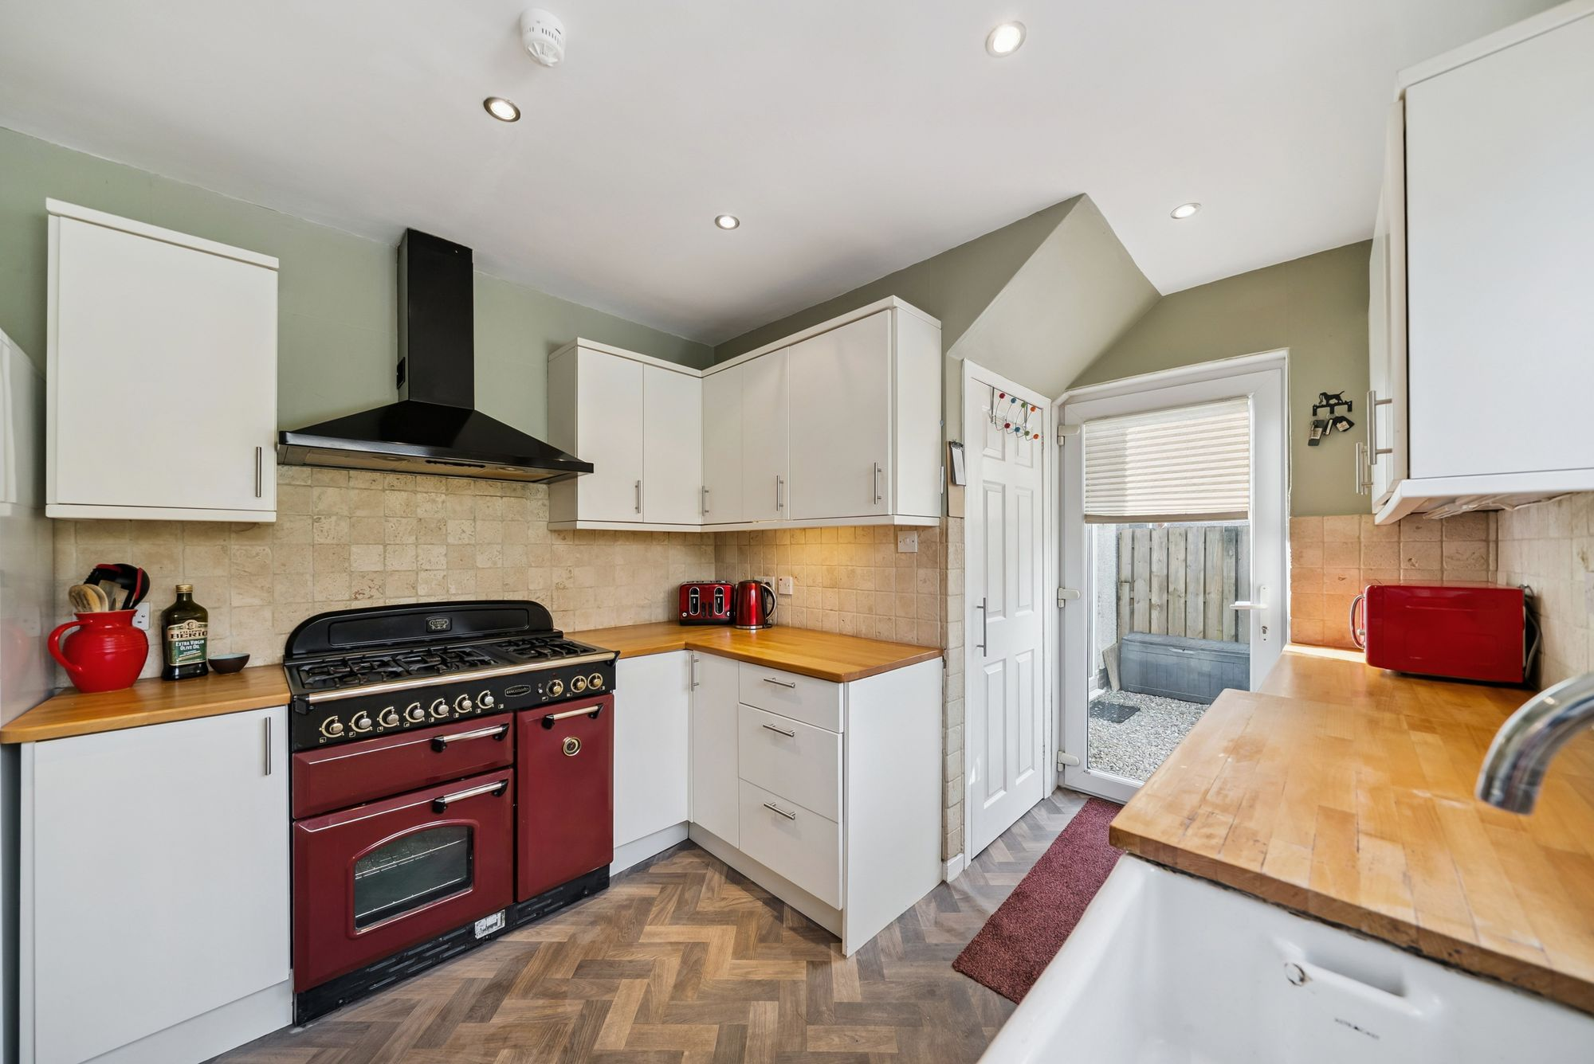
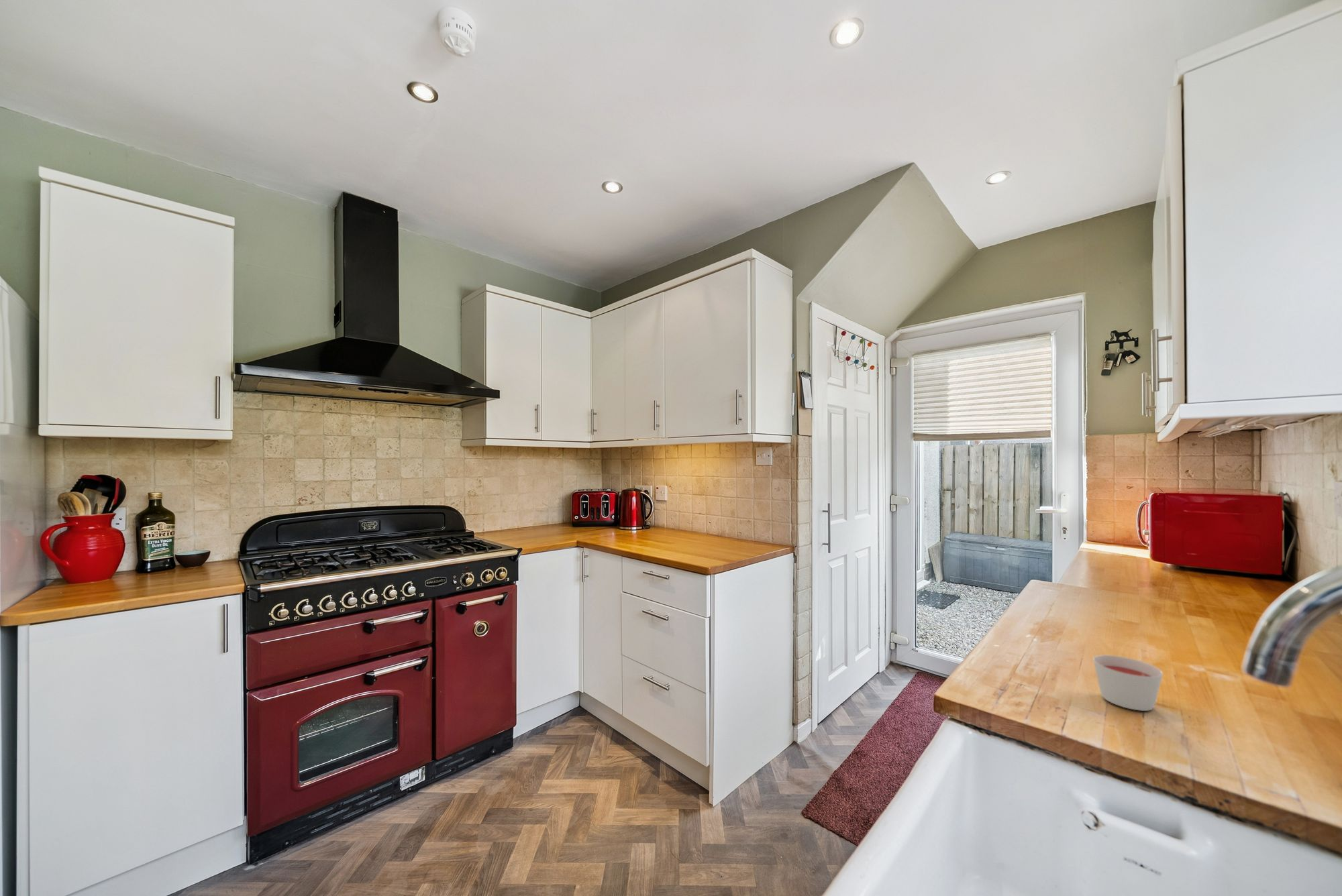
+ candle (1127, 683)
